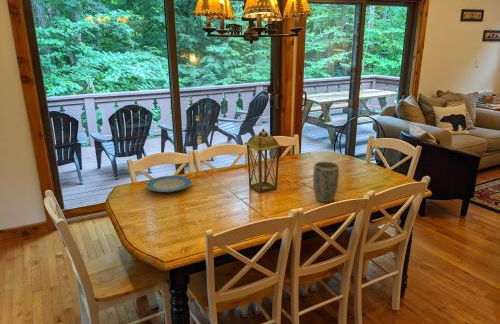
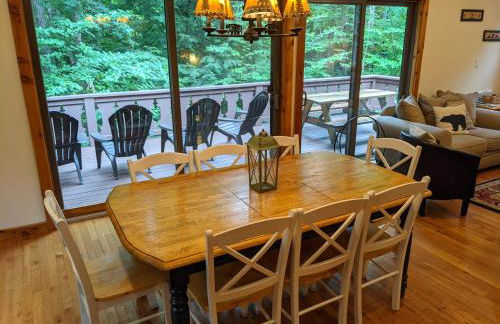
- plant pot (325, 182)
- plate (169, 185)
